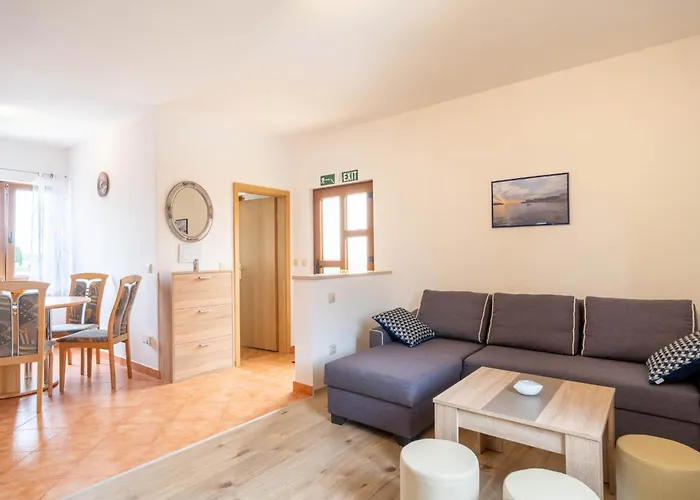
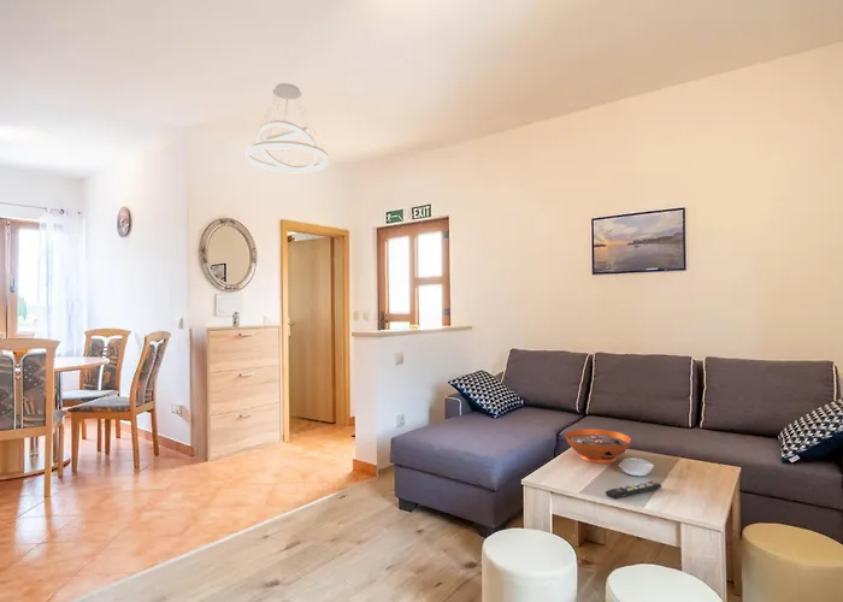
+ pendant light (287, 126)
+ remote control (633, 489)
+ decorative bowl (597, 447)
